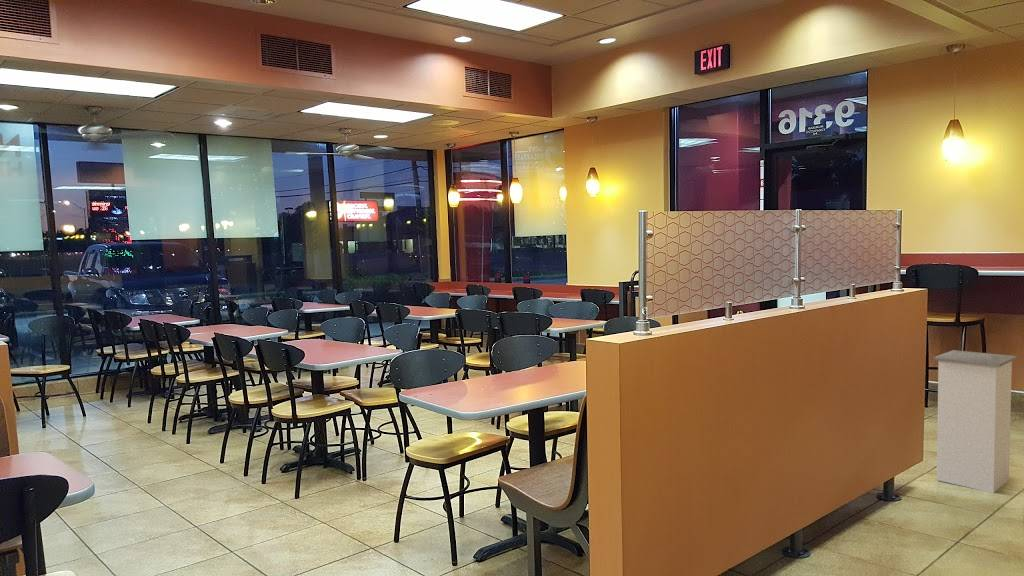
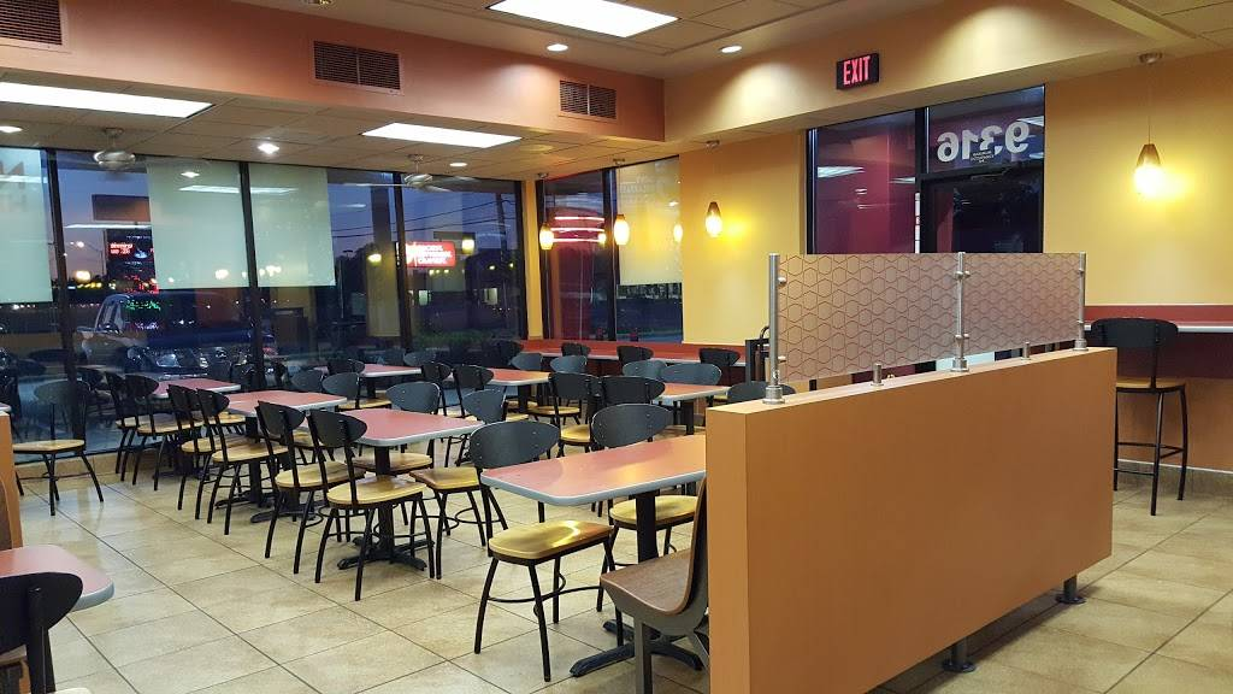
- trash can (973, 417)
